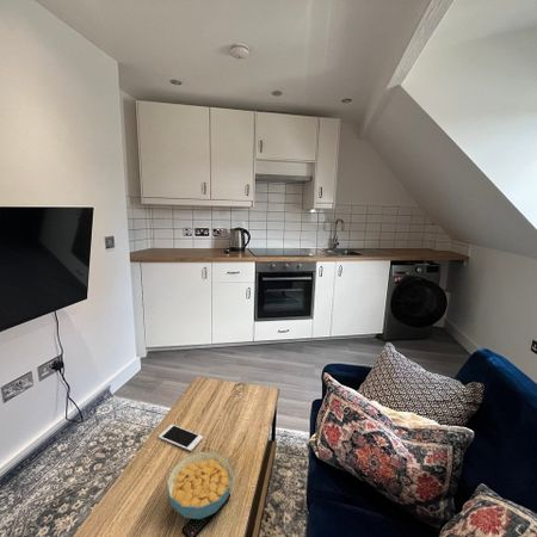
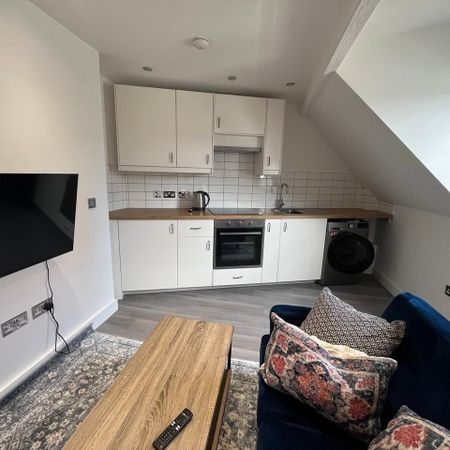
- cell phone (180, 437)
- cereal bowl (200, 489)
